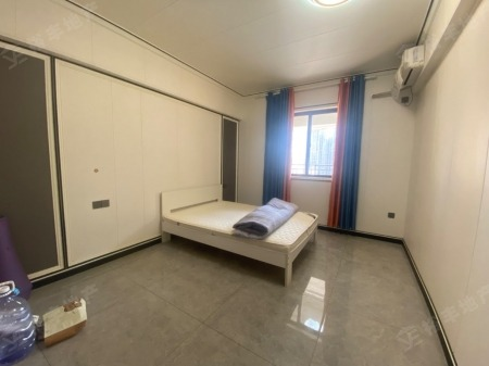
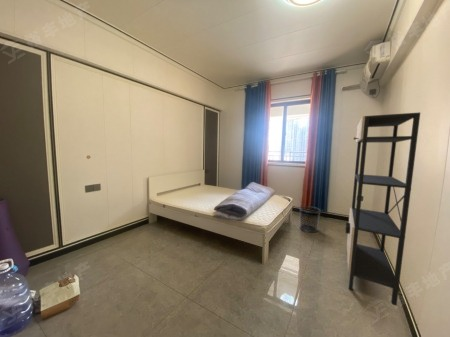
+ shelving unit (369, 210)
+ waste bin (309, 218)
